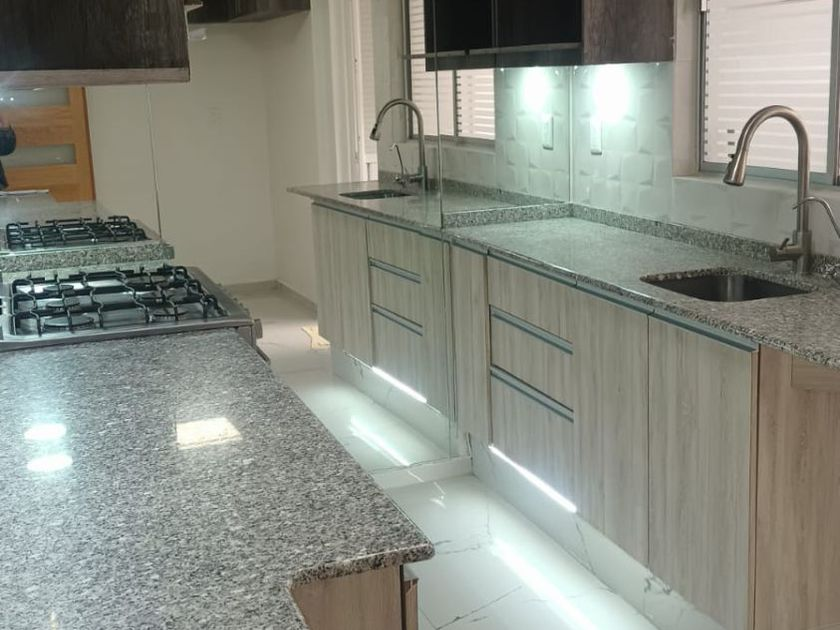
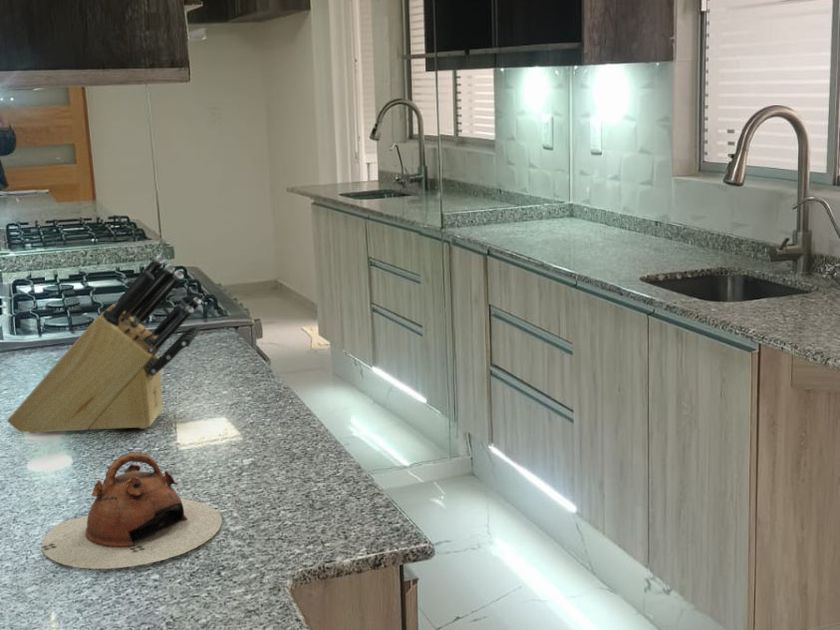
+ teapot (129, 493)
+ knife block (104, 342)
